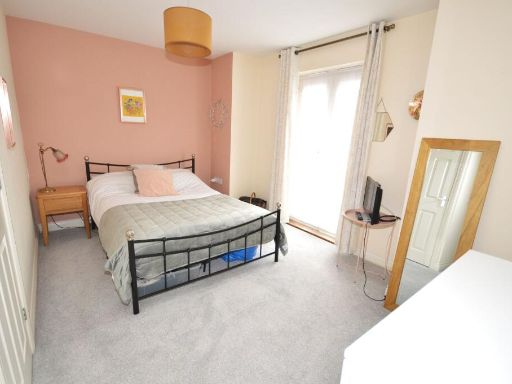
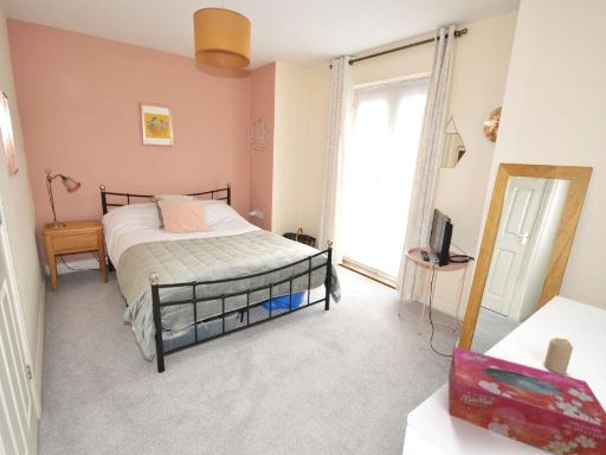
+ candle (557, 353)
+ tissue box (517, 398)
